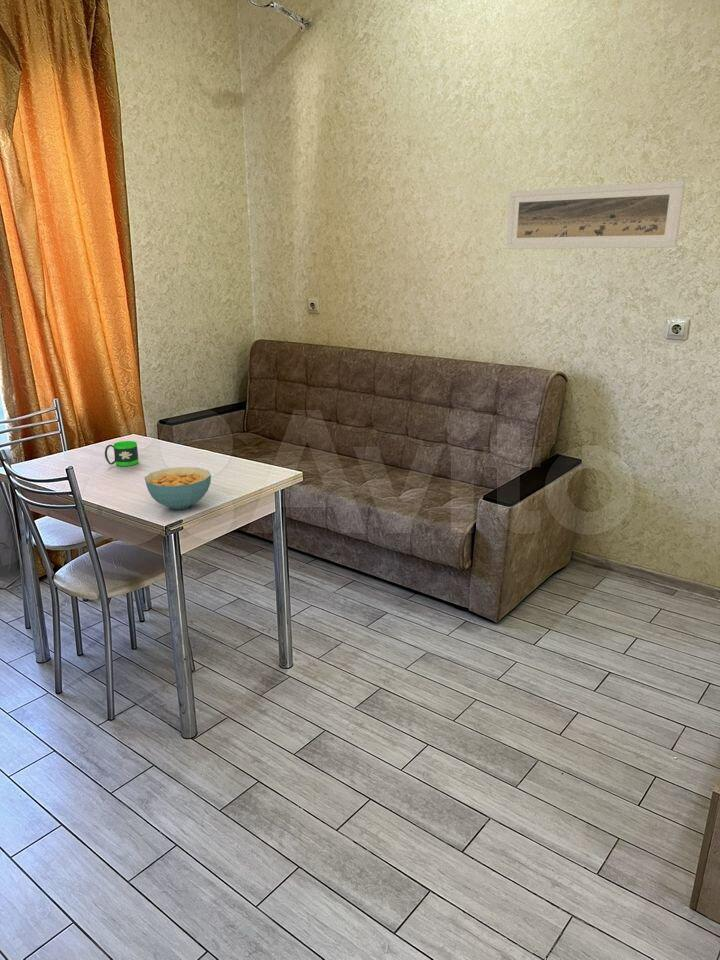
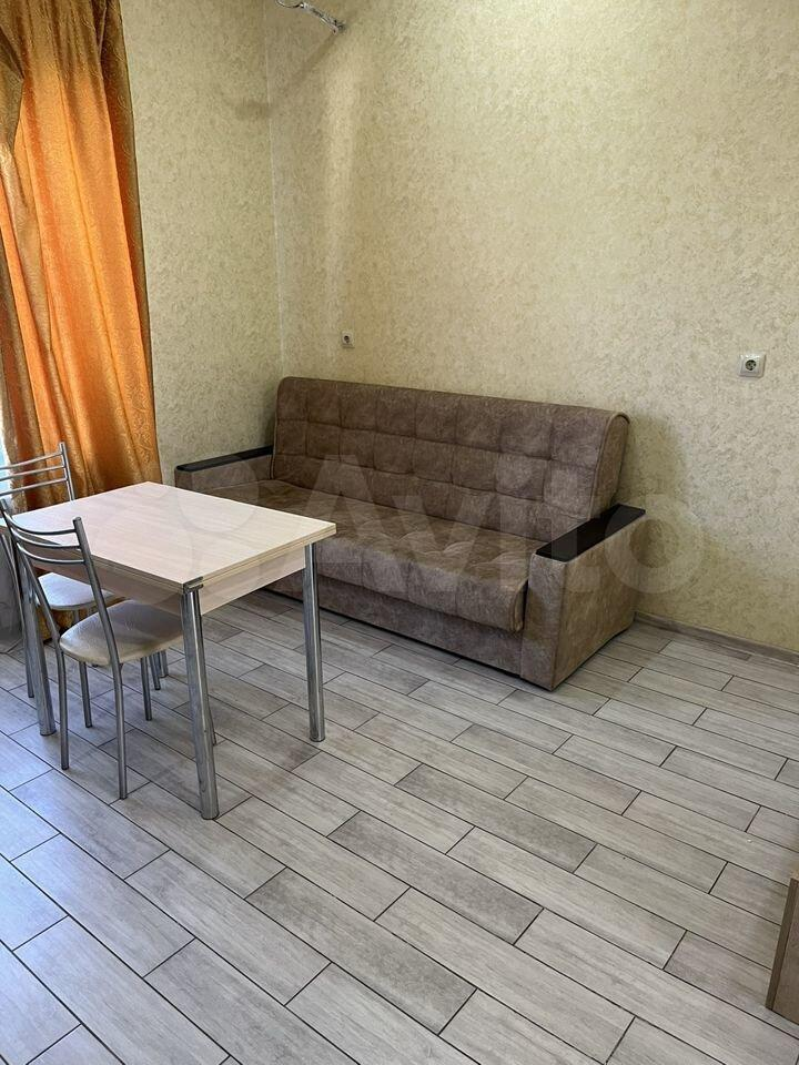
- mug (121, 453)
- cereal bowl (179, 491)
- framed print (588, 217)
